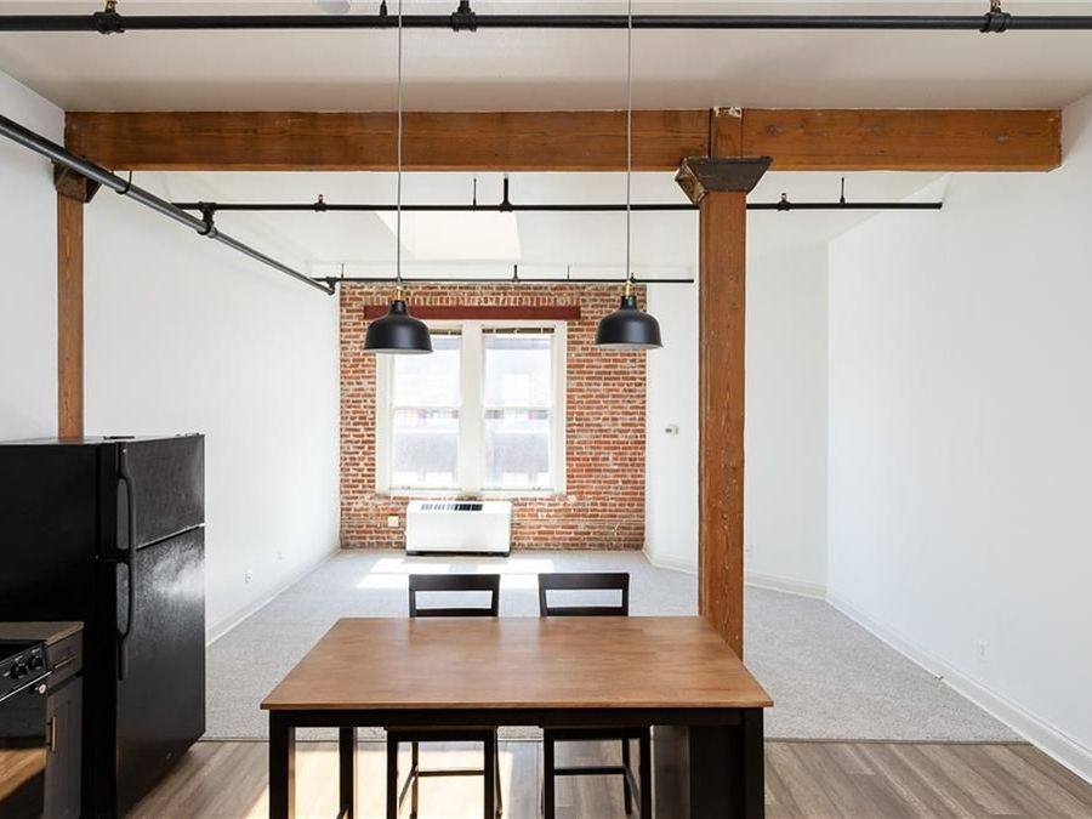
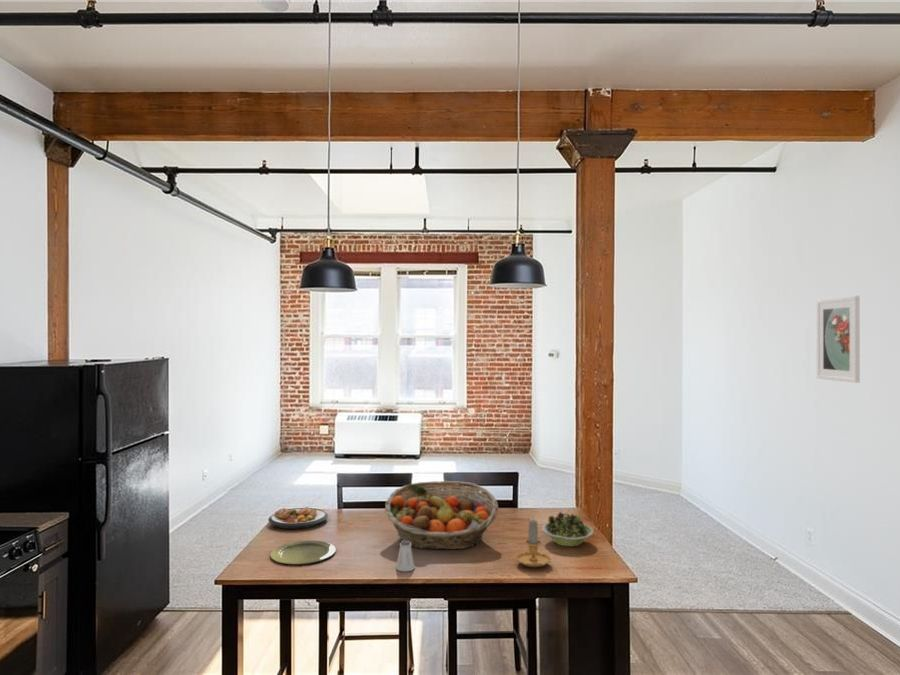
+ fruit basket (441, 514)
+ plate (298, 515)
+ plate (303, 552)
+ saltshaker (405, 554)
+ bowl (567, 527)
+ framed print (836, 339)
+ candle (533, 539)
